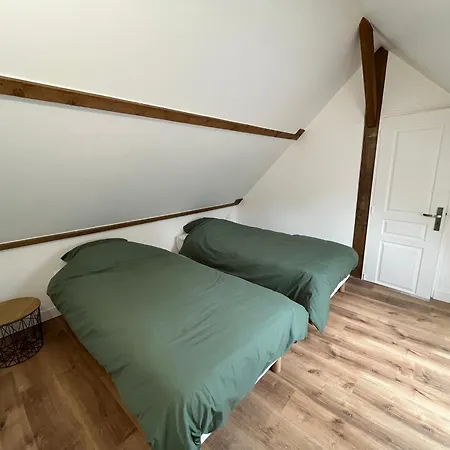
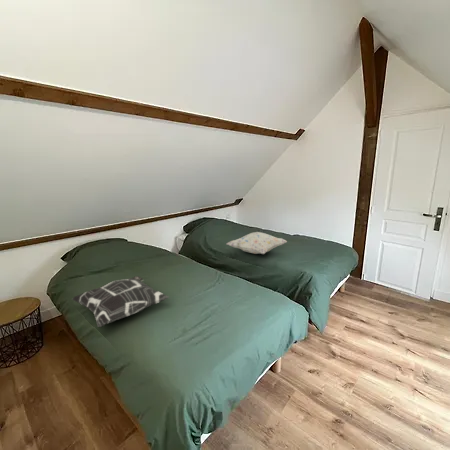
+ decorative pillow (121, 296)
+ decorative pillow (257, 242)
